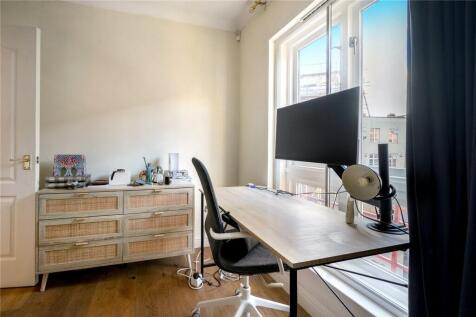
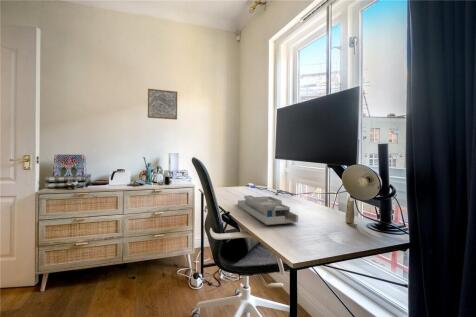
+ desk organizer (263, 205)
+ wall art (162, 104)
